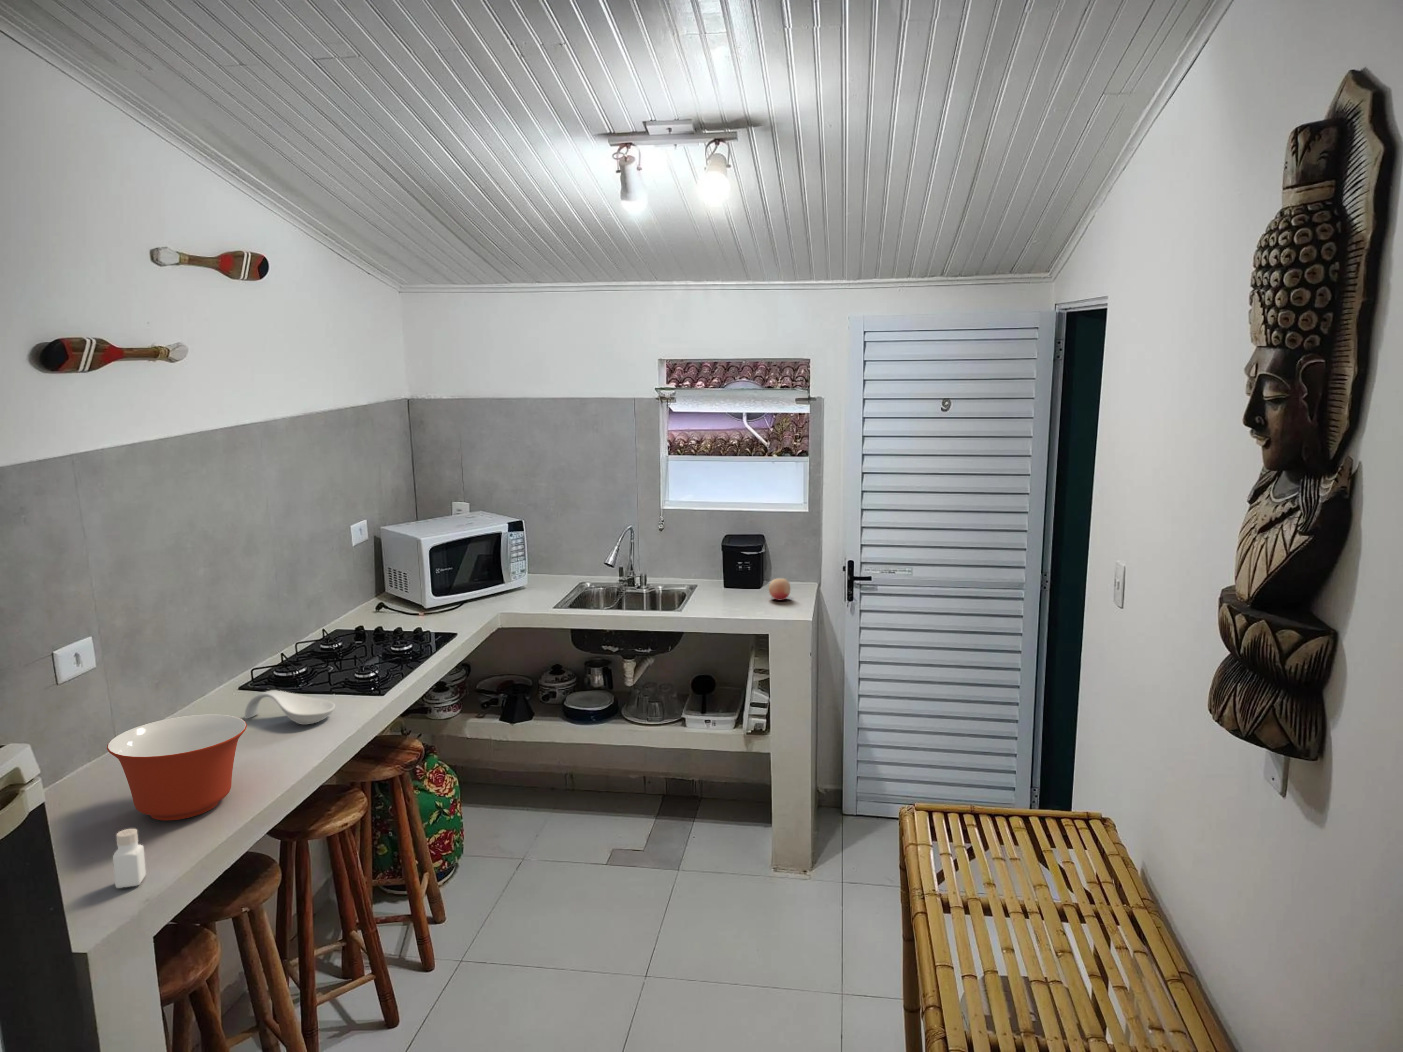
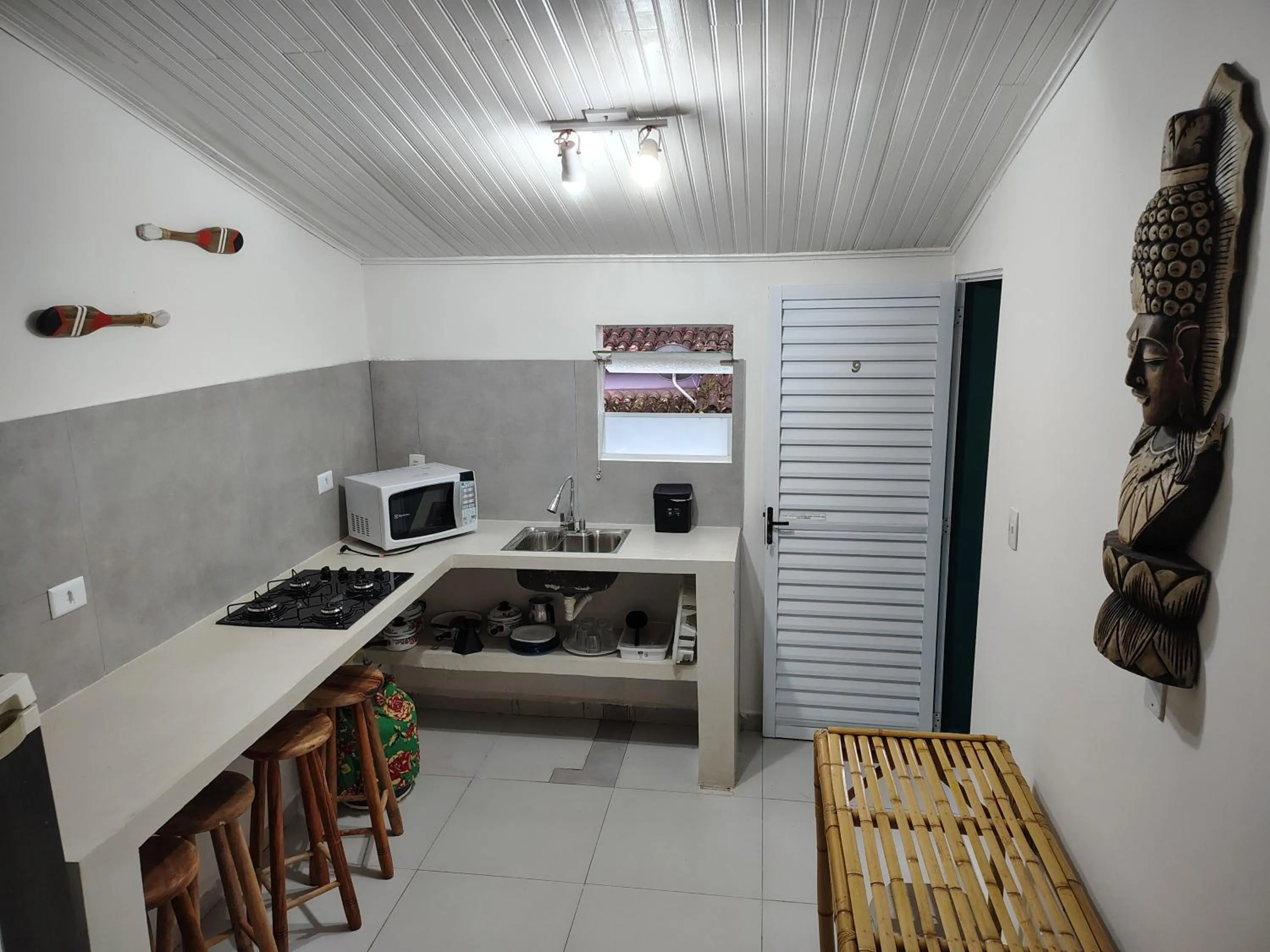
- mixing bowl (182, 770)
- spoon rest (289, 706)
- fruit (779, 589)
- pepper shaker (128, 858)
